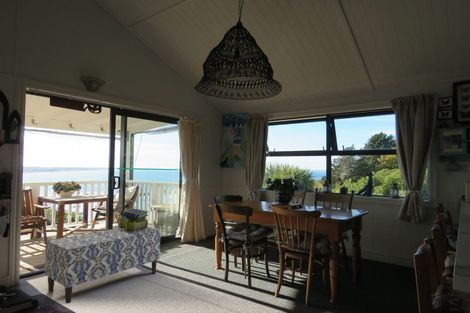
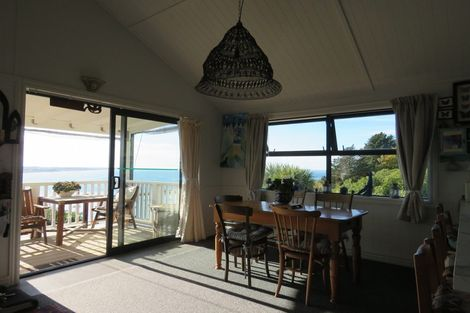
- bench (107, 258)
- stack of books (134, 219)
